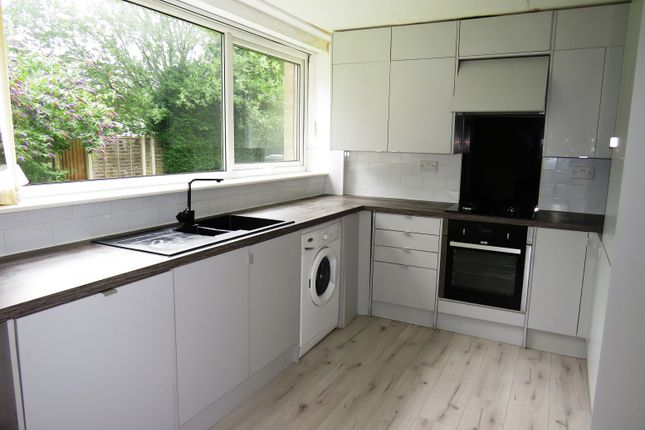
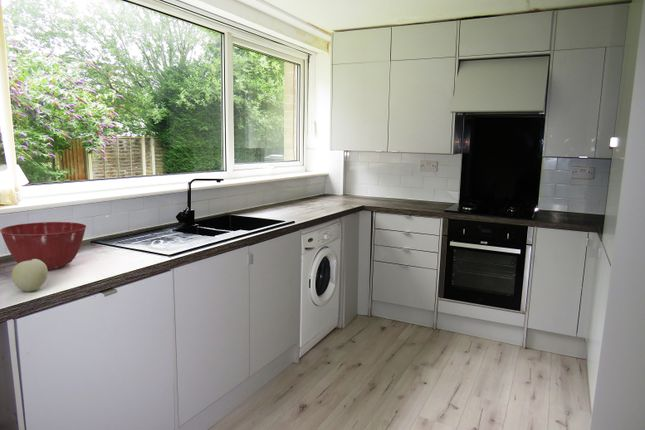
+ mixing bowl (46, 246)
+ fruit (30, 275)
